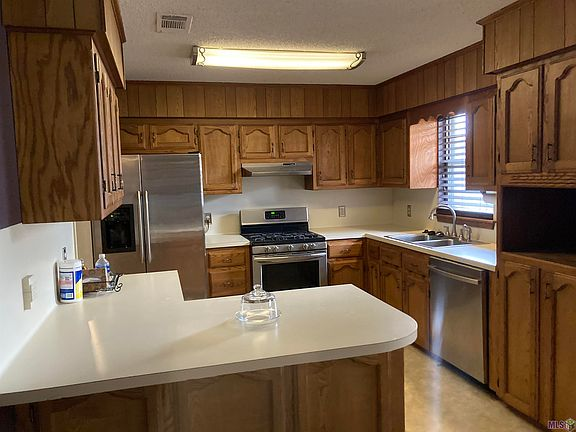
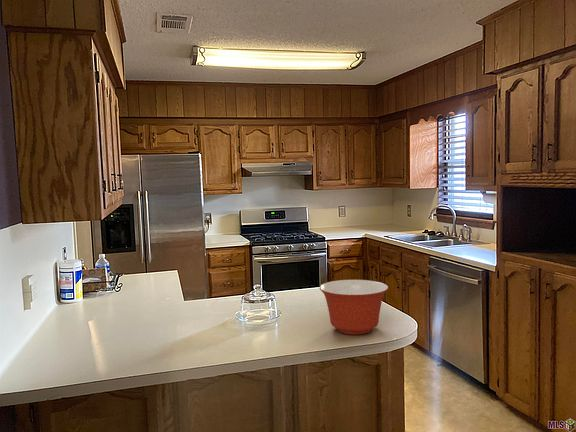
+ mixing bowl (354, 307)
